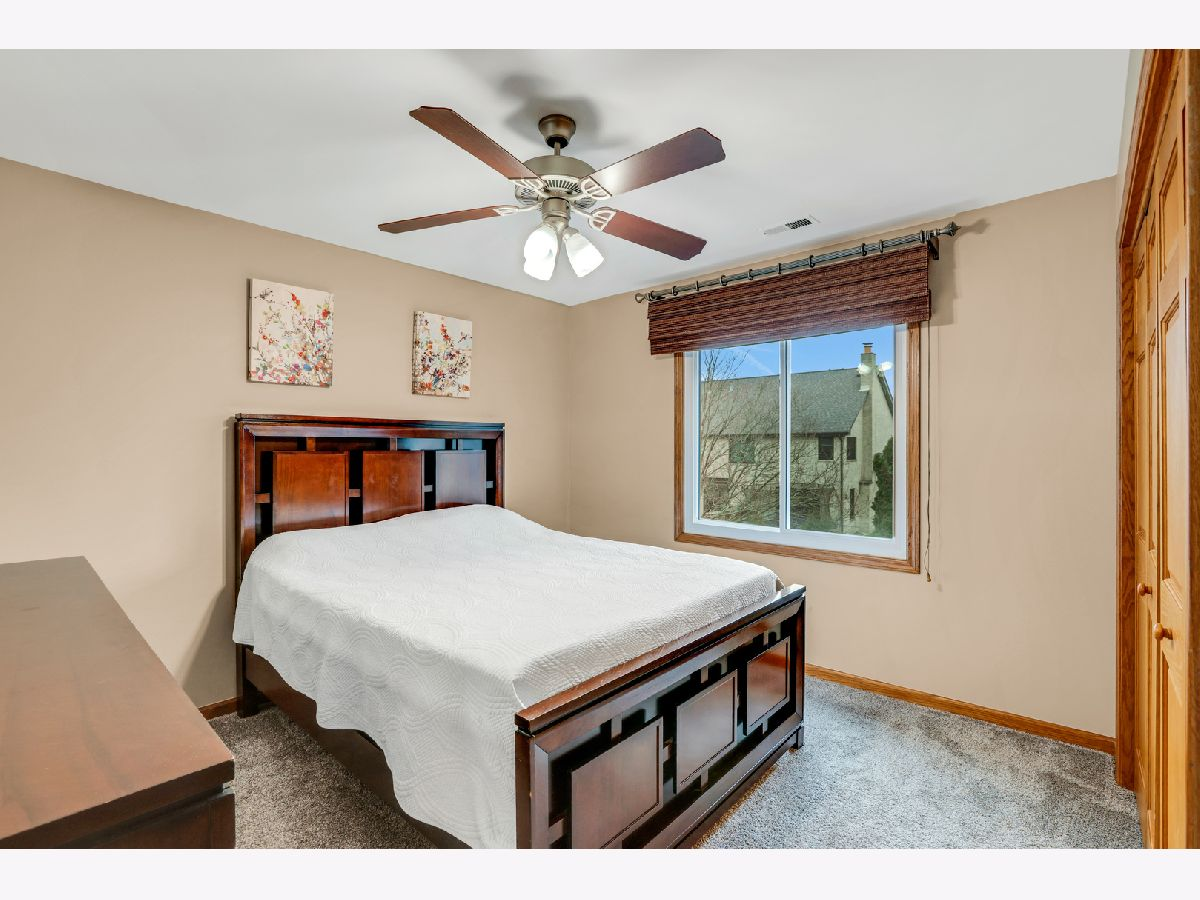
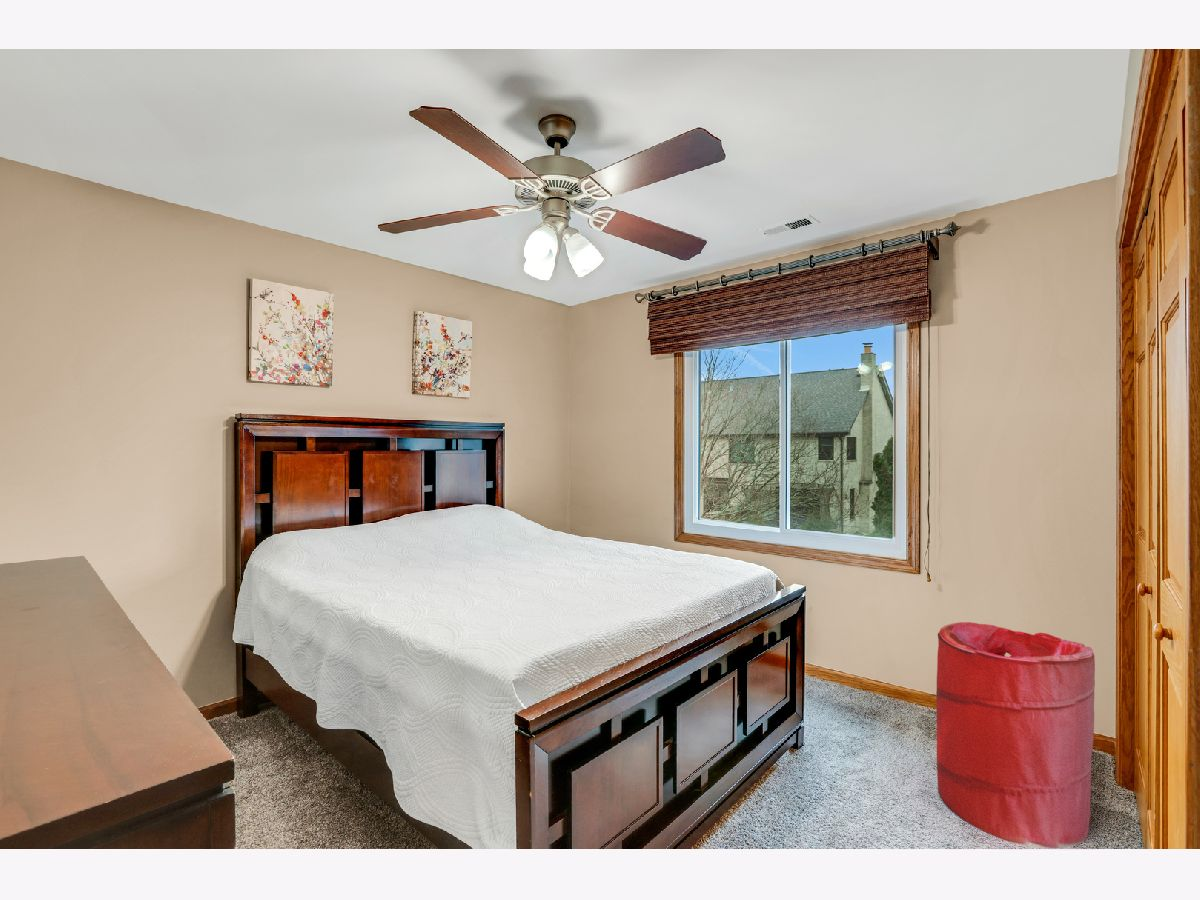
+ laundry hamper (1011, 719)
